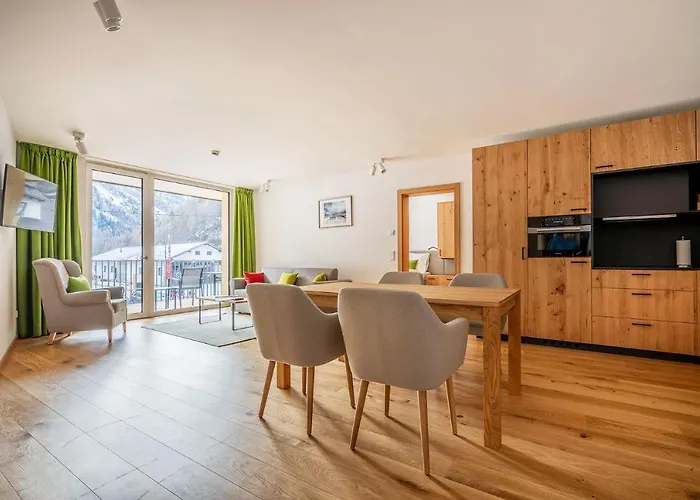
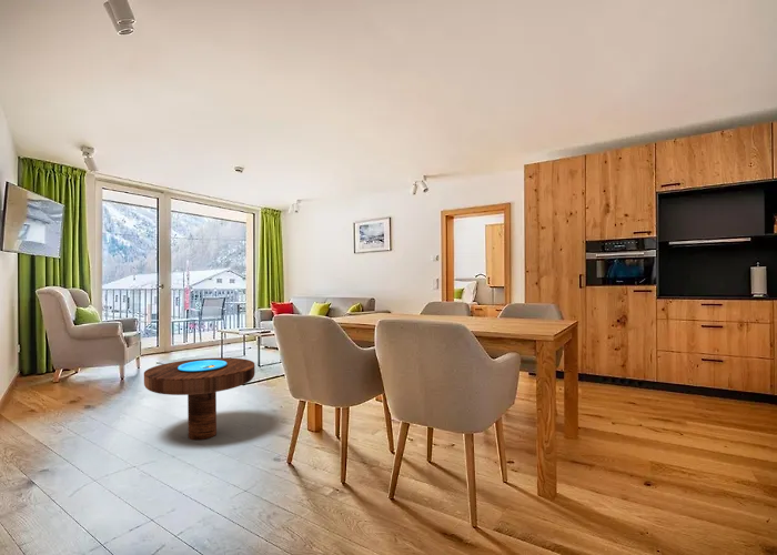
+ side table (202, 398)
